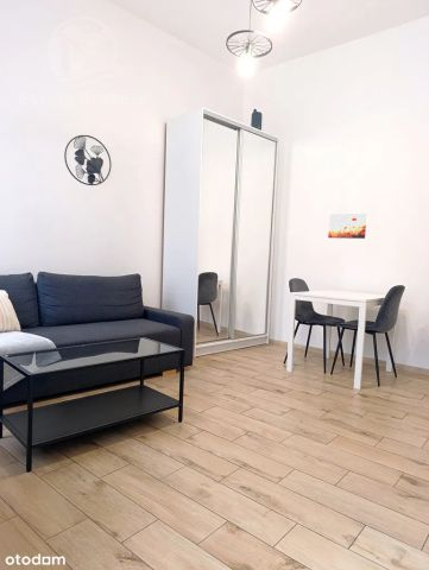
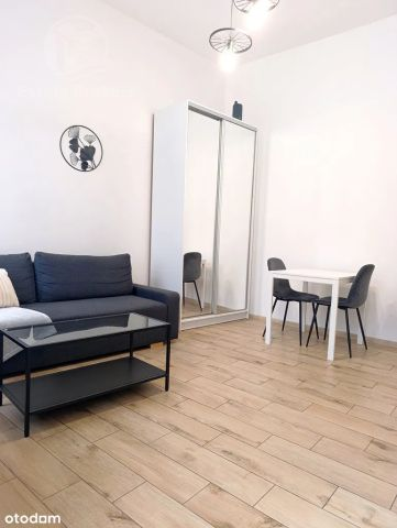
- wall art (346, 226)
